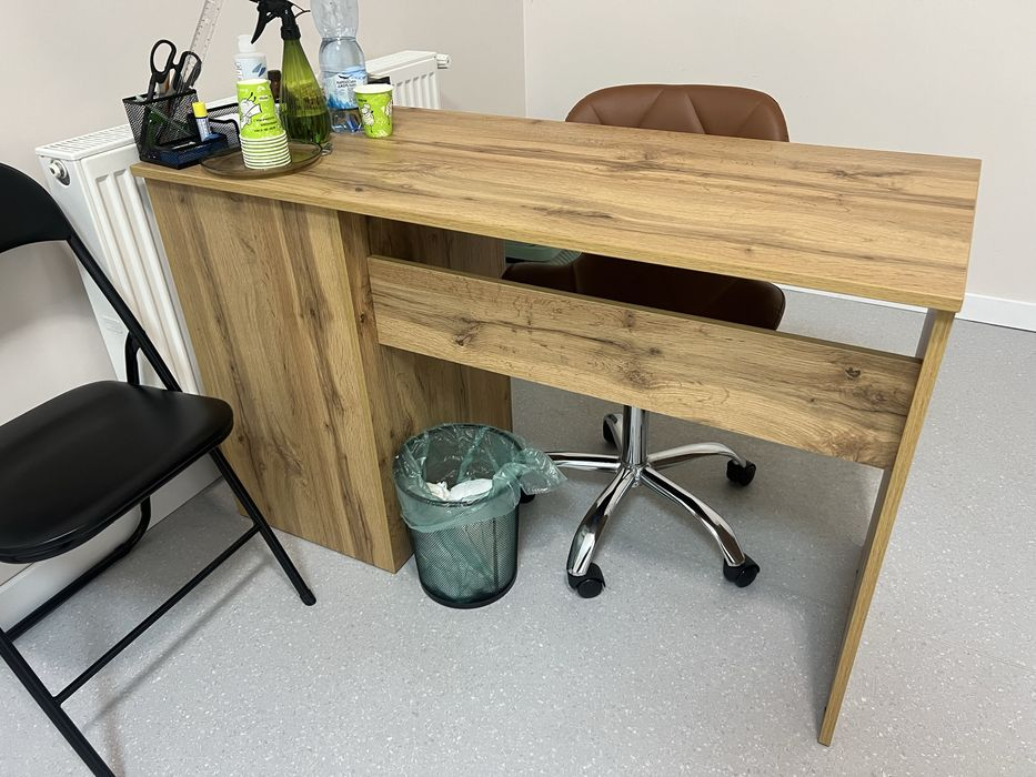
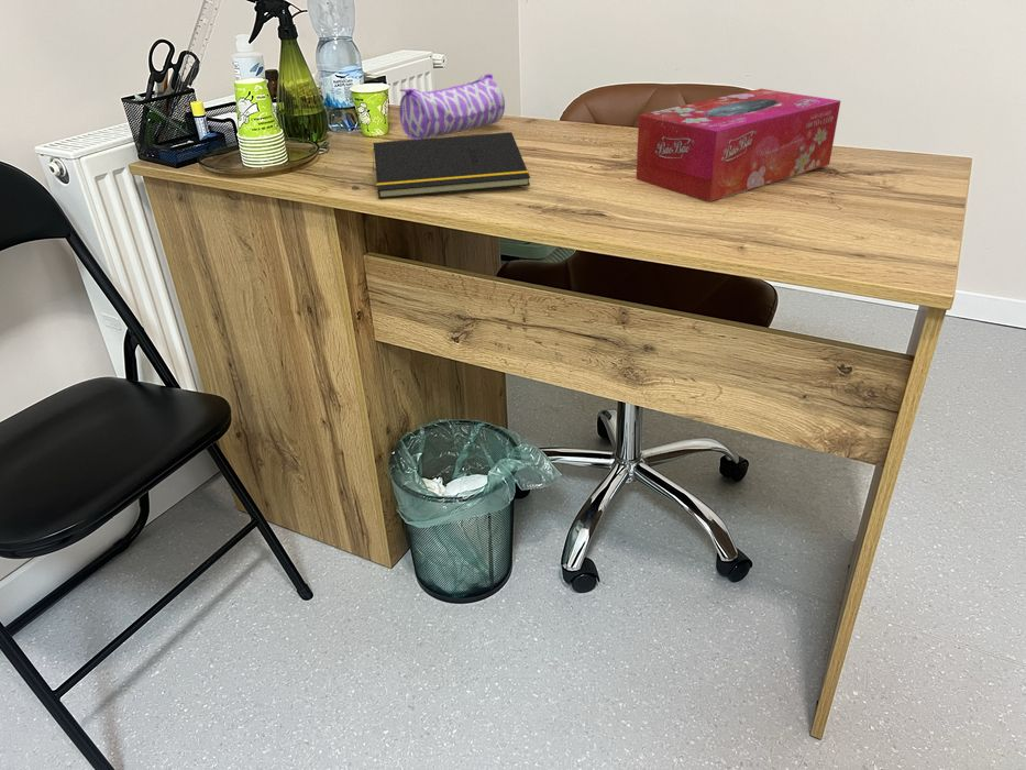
+ tissue box (737, 140)
+ pencil case (453, 107)
+ notepad (449, 163)
